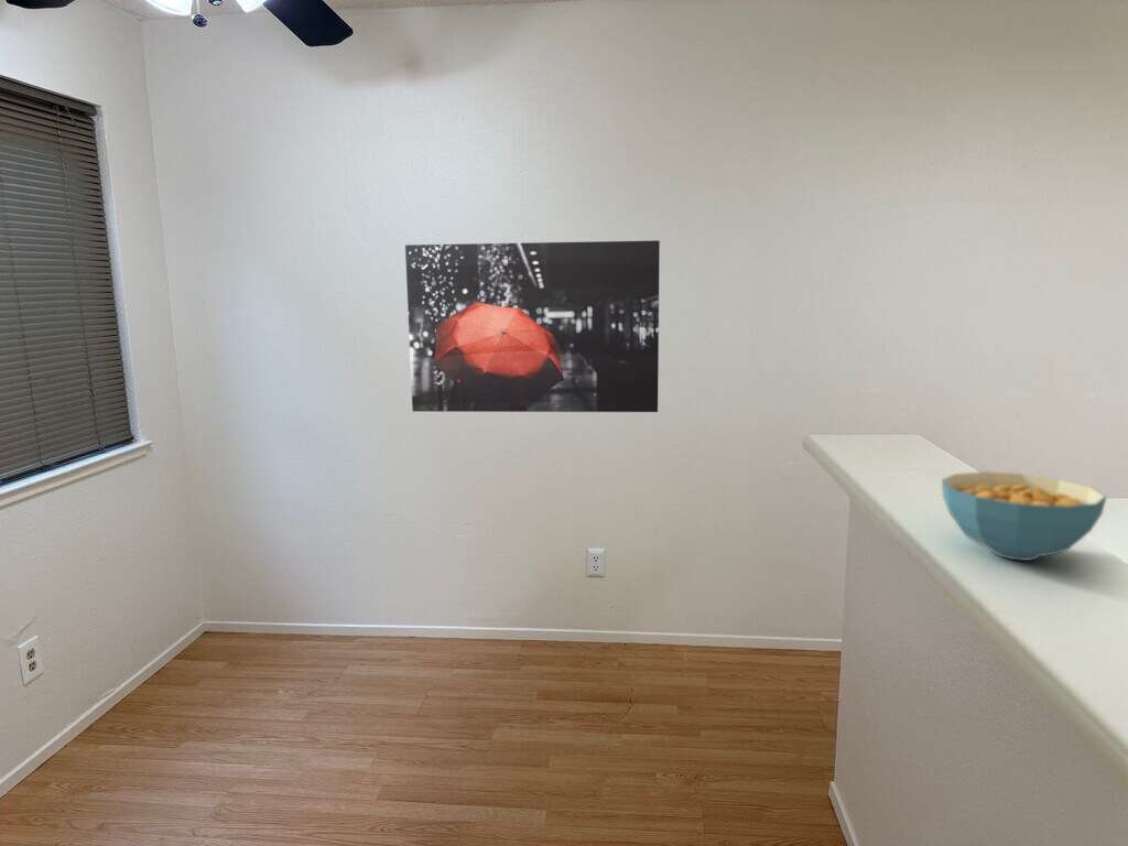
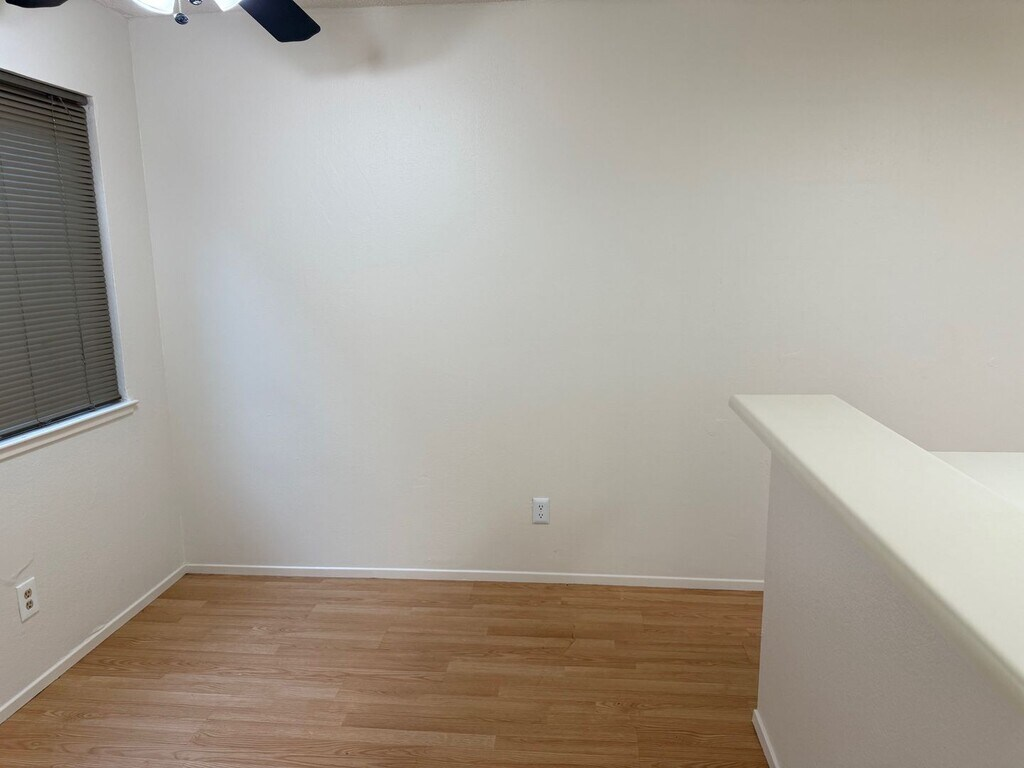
- wall art (532, 328)
- cereal bowl (1017, 520)
